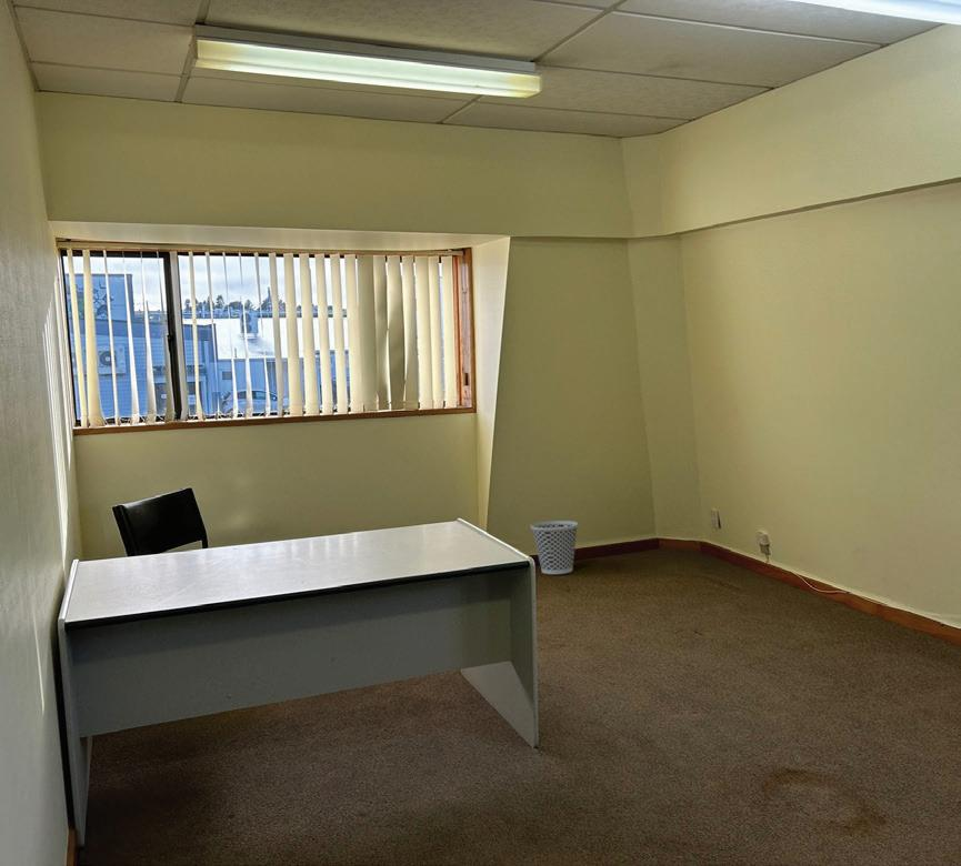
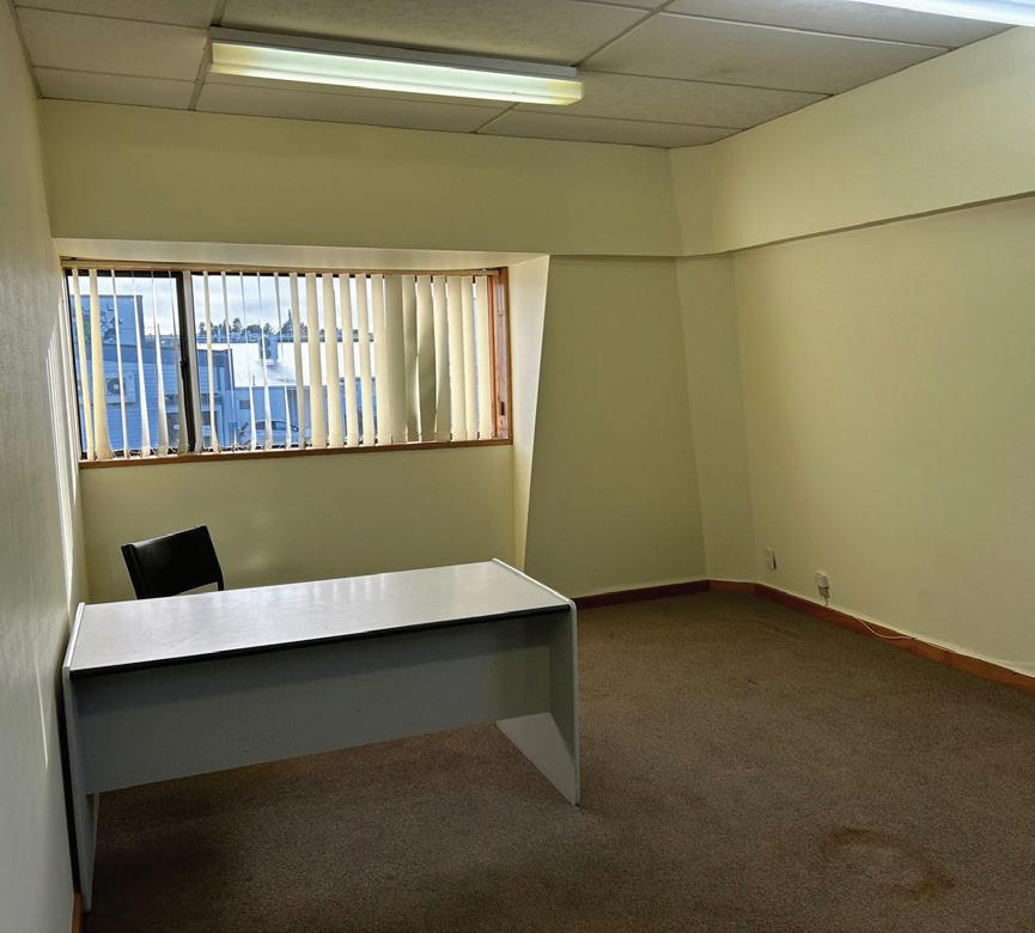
- wastebasket (555, 547)
